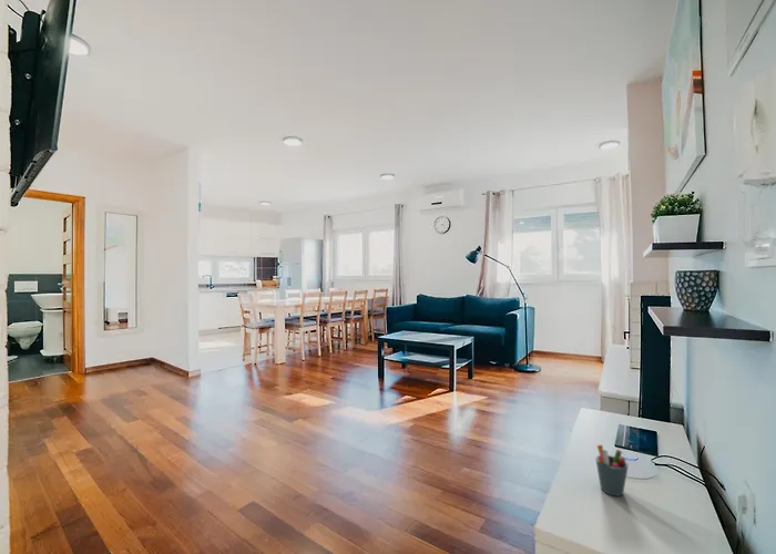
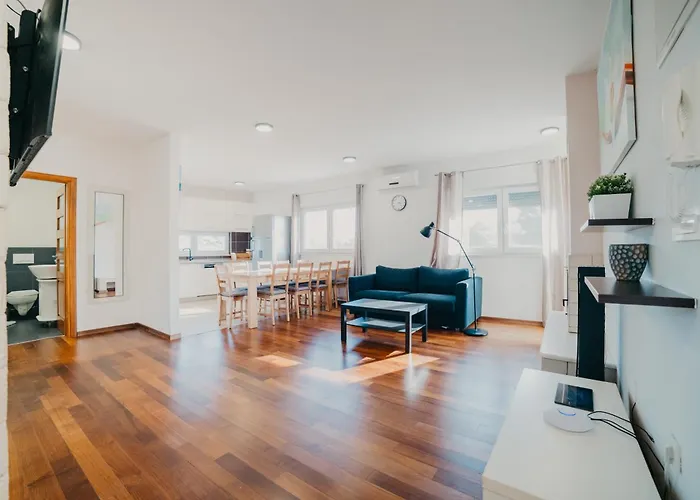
- pen holder (611, 468)
